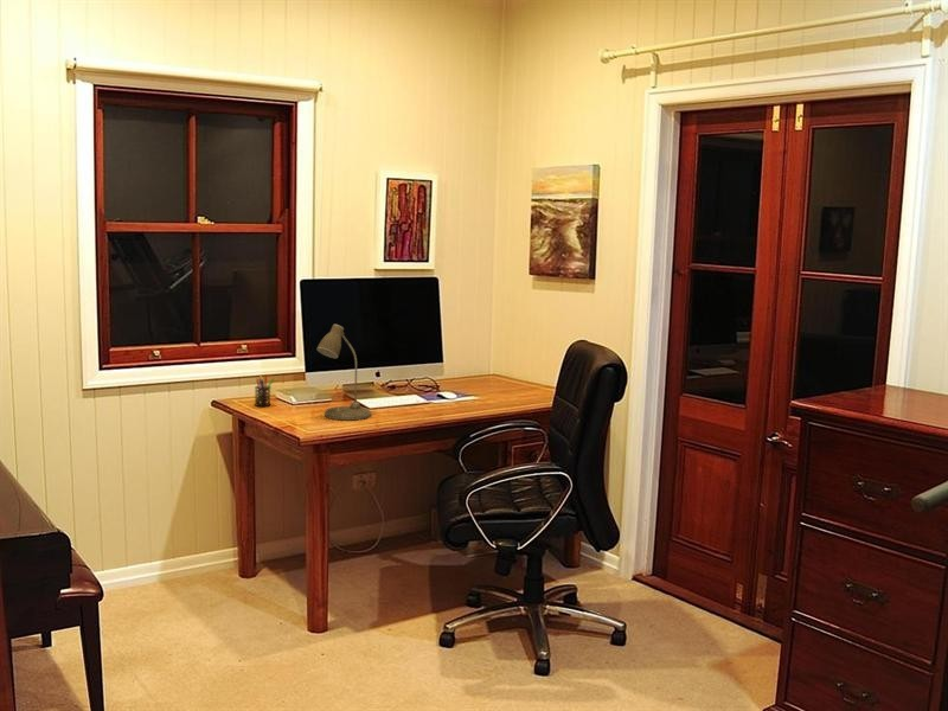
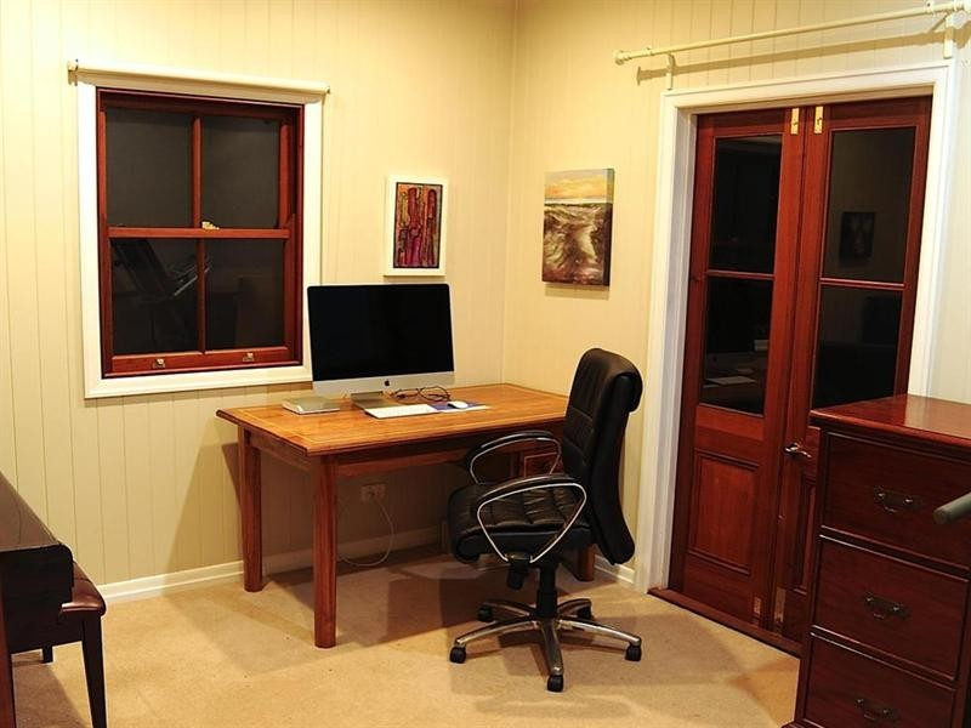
- pen holder (264, 389)
- desk lamp (356, 370)
